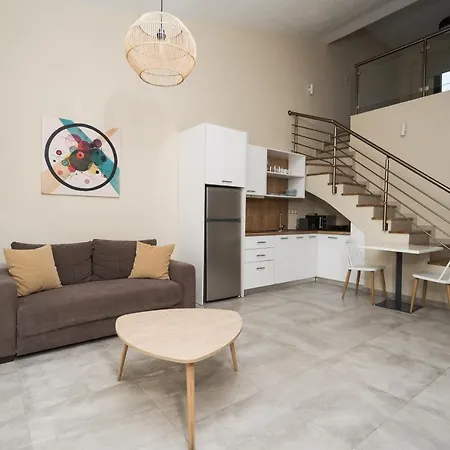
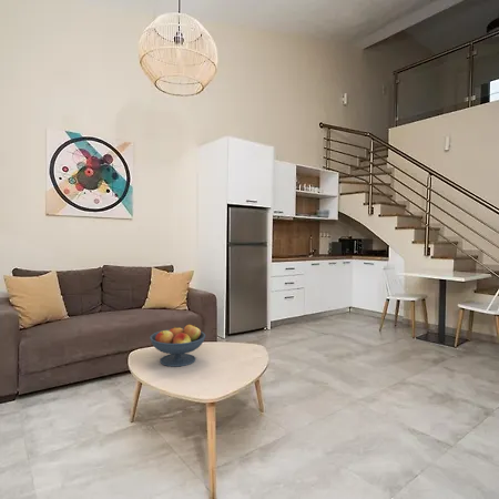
+ fruit bowl (177, 343)
